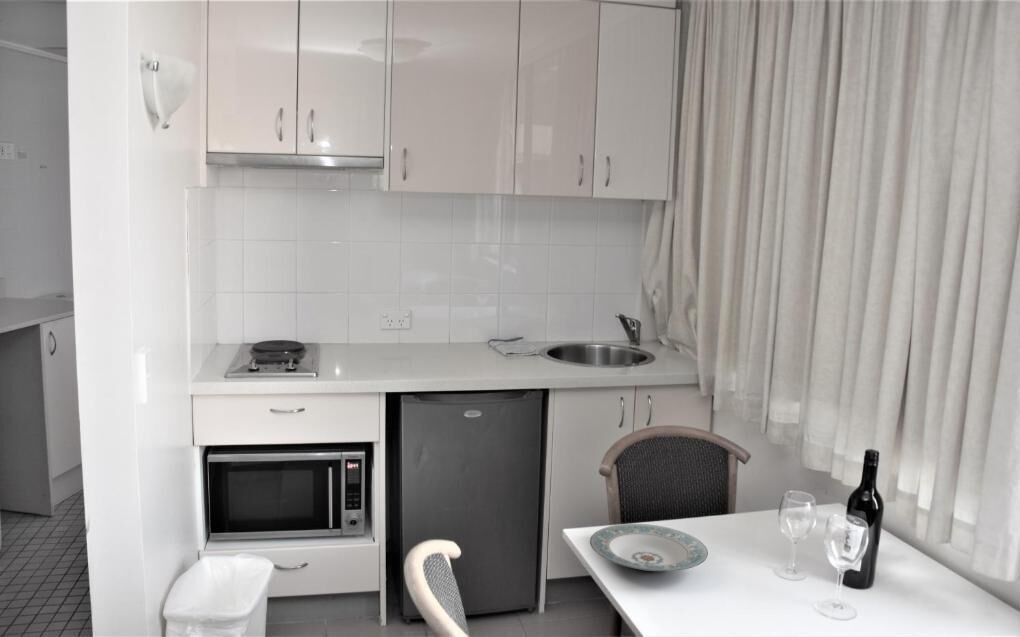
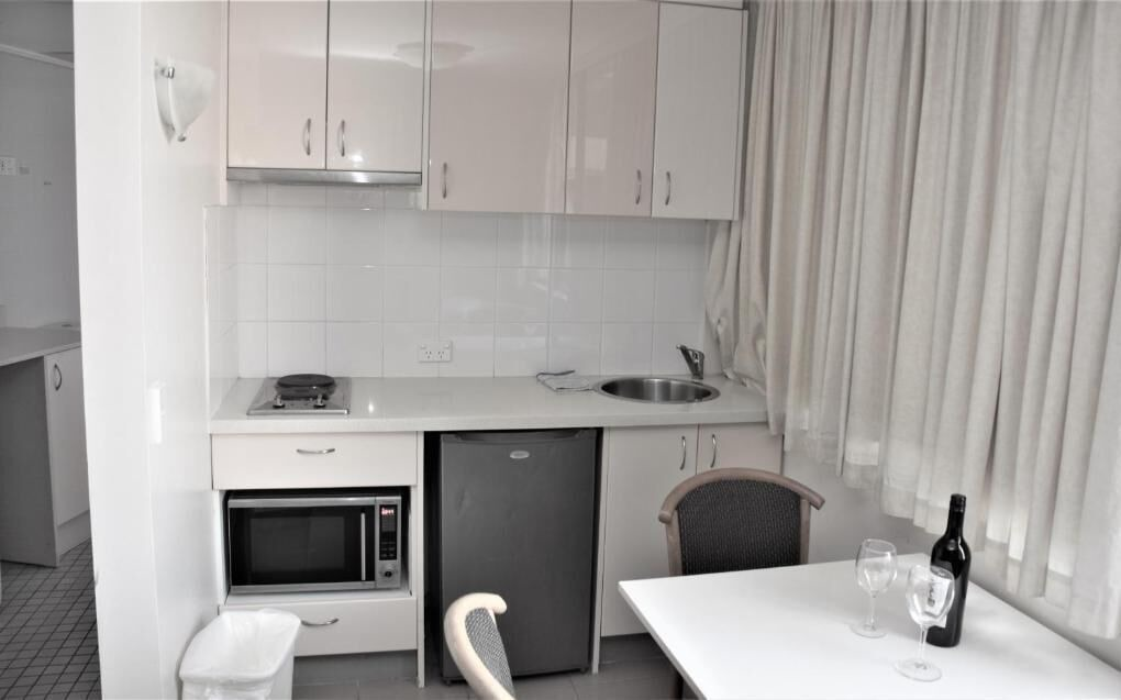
- plate (648, 552)
